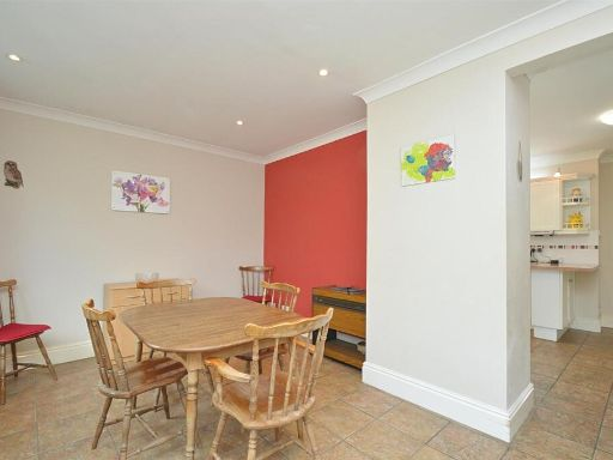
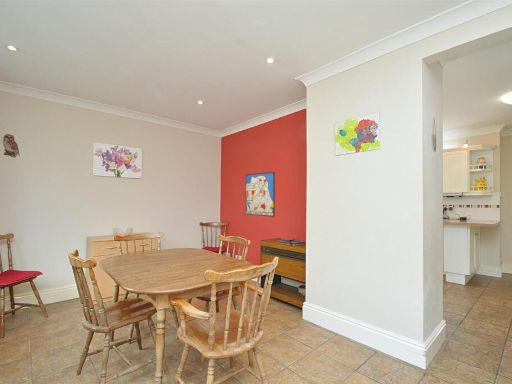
+ wall art (259, 194)
